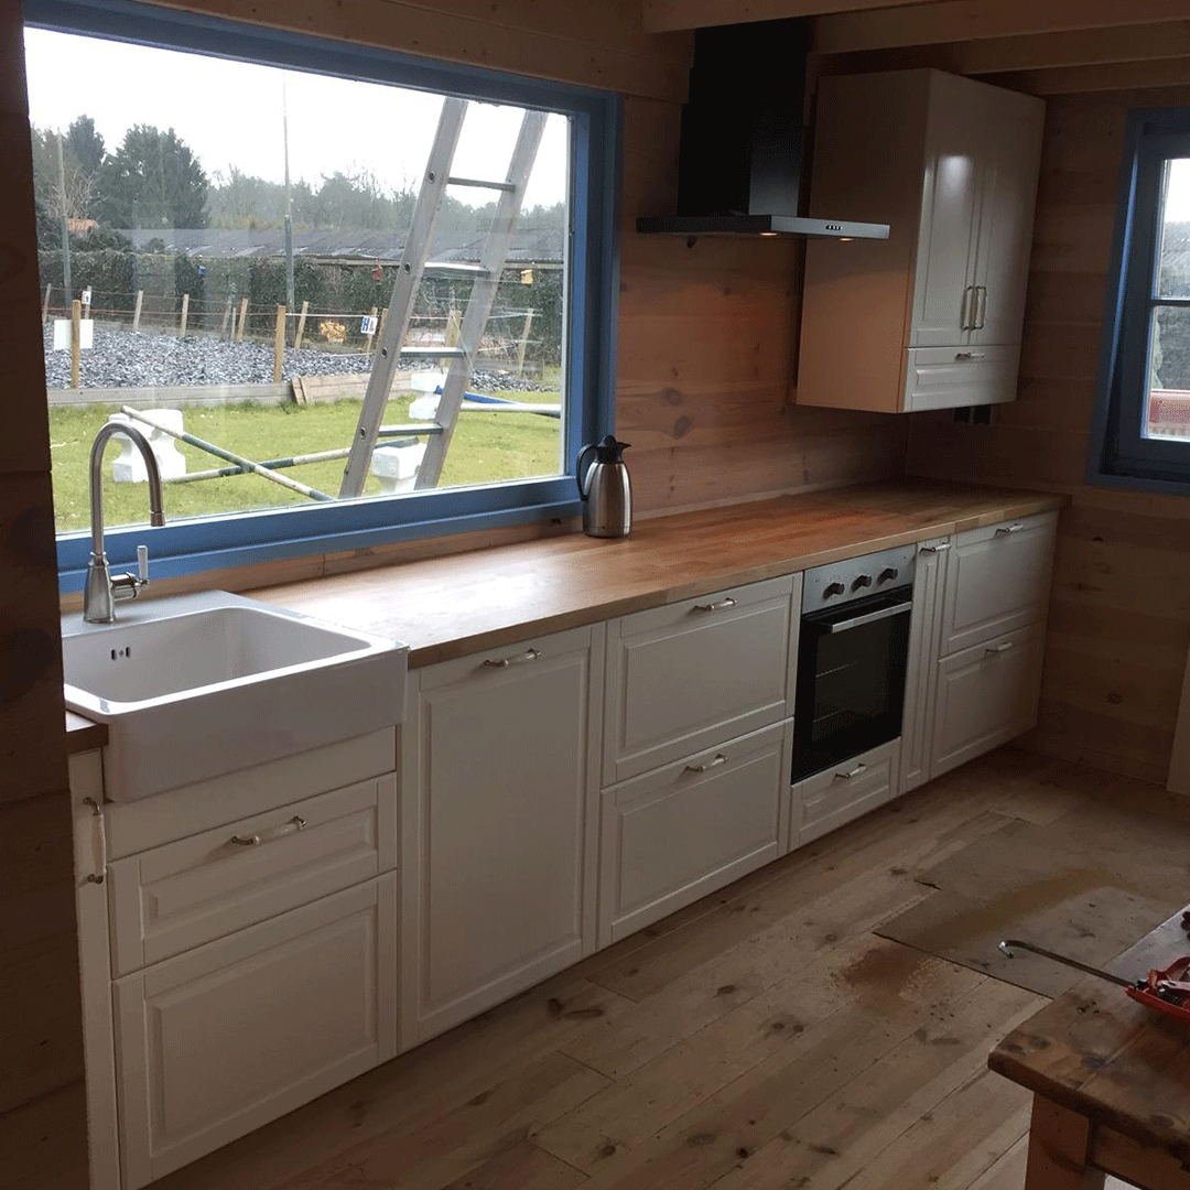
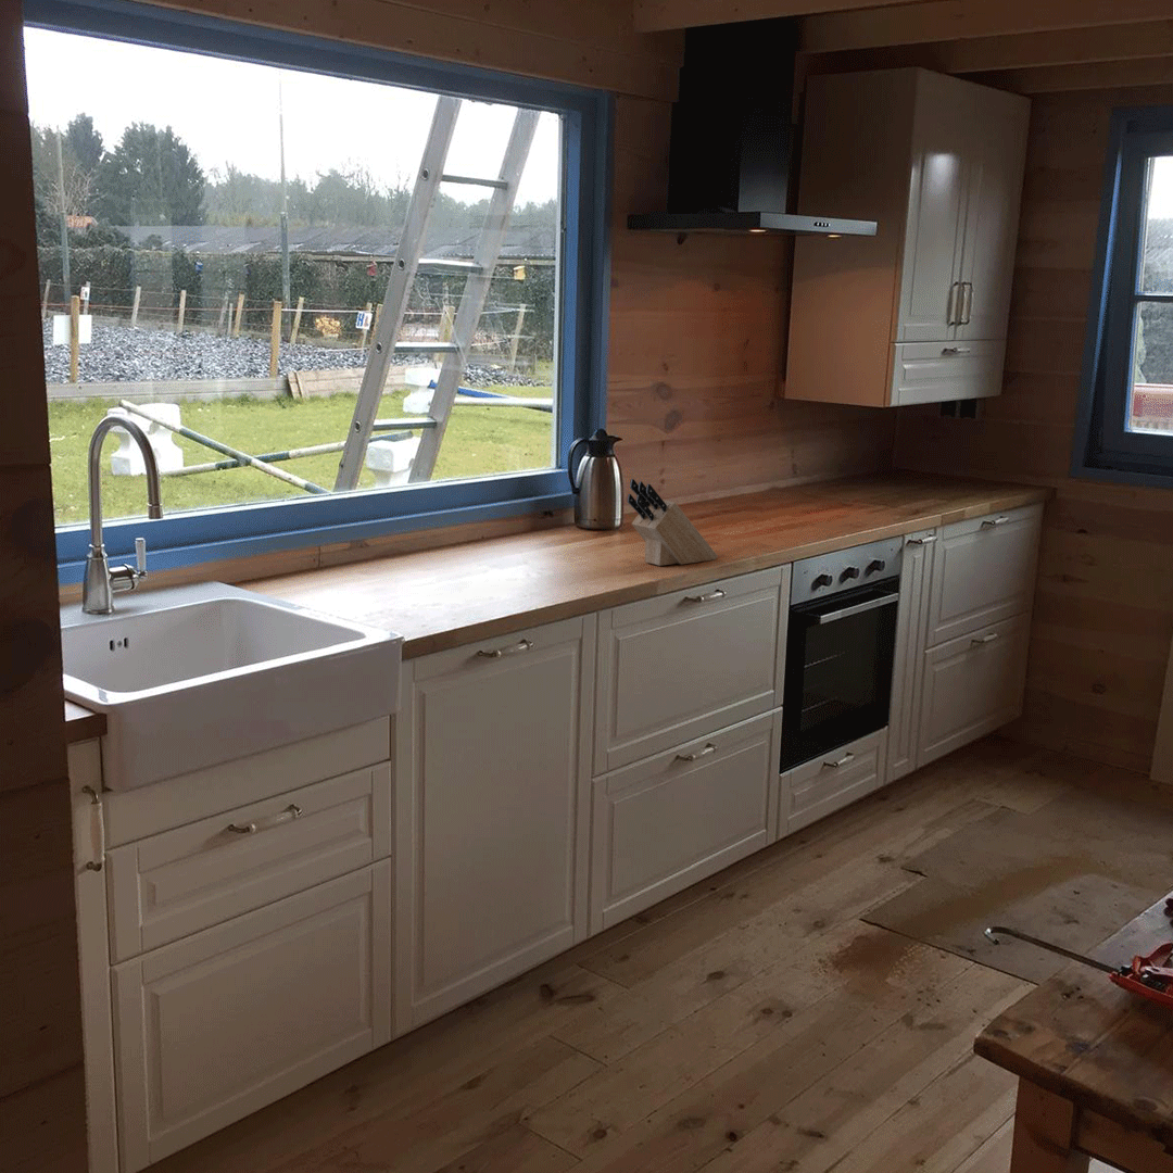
+ knife block (670, 519)
